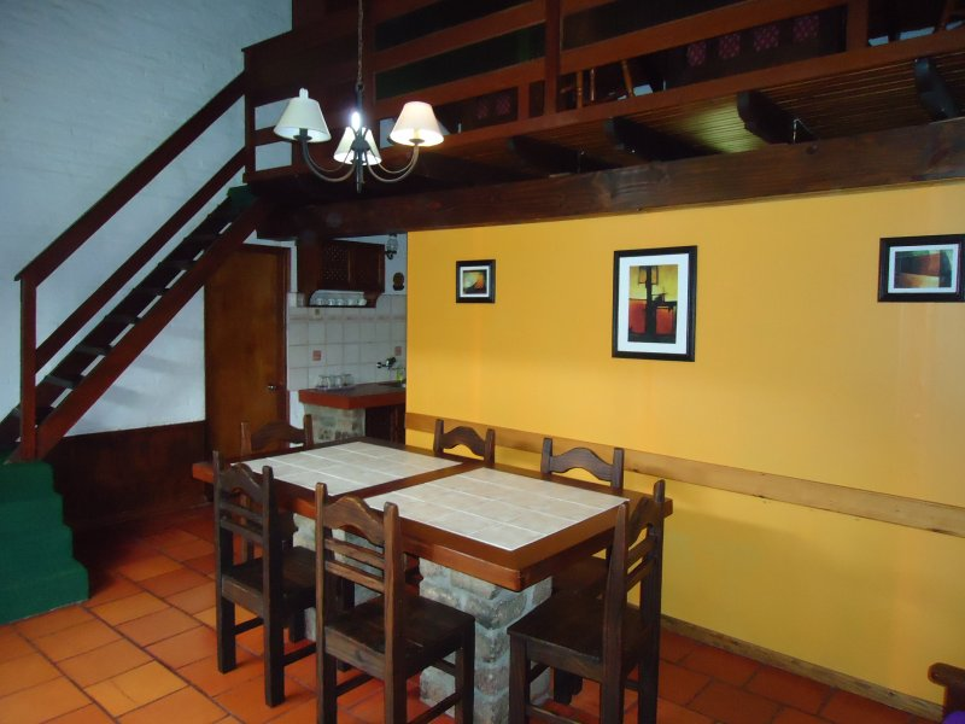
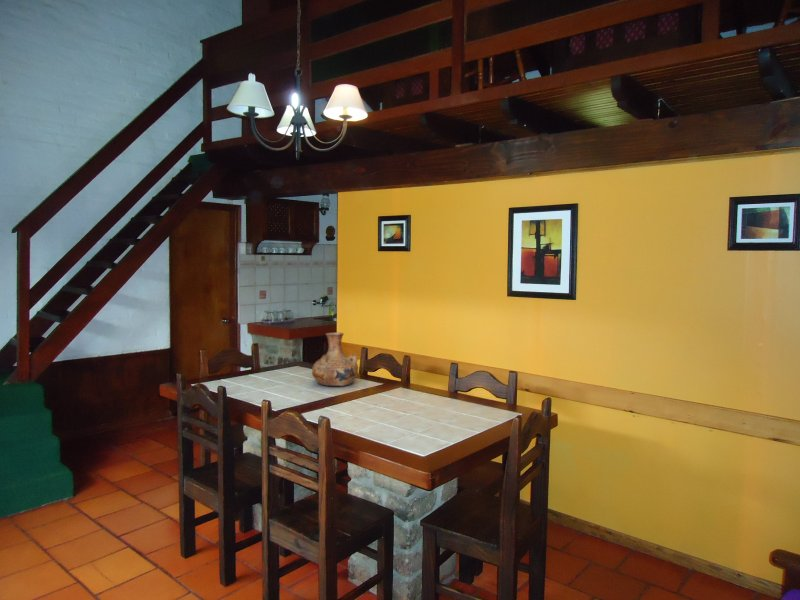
+ vase (335, 358)
